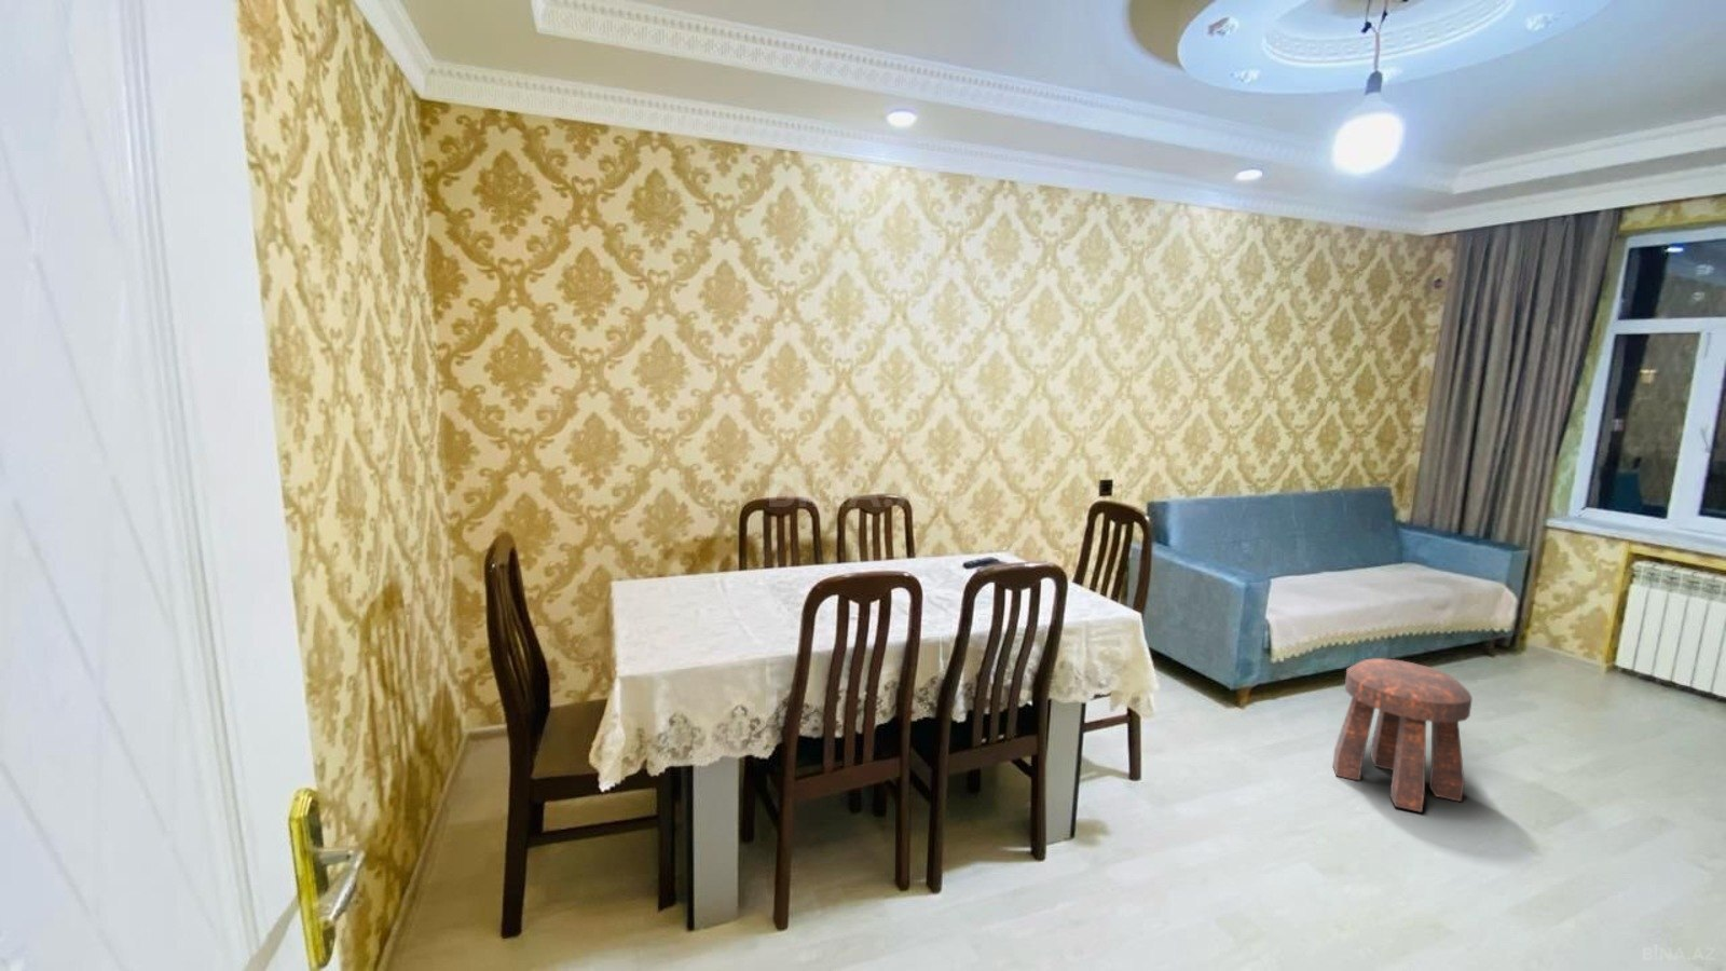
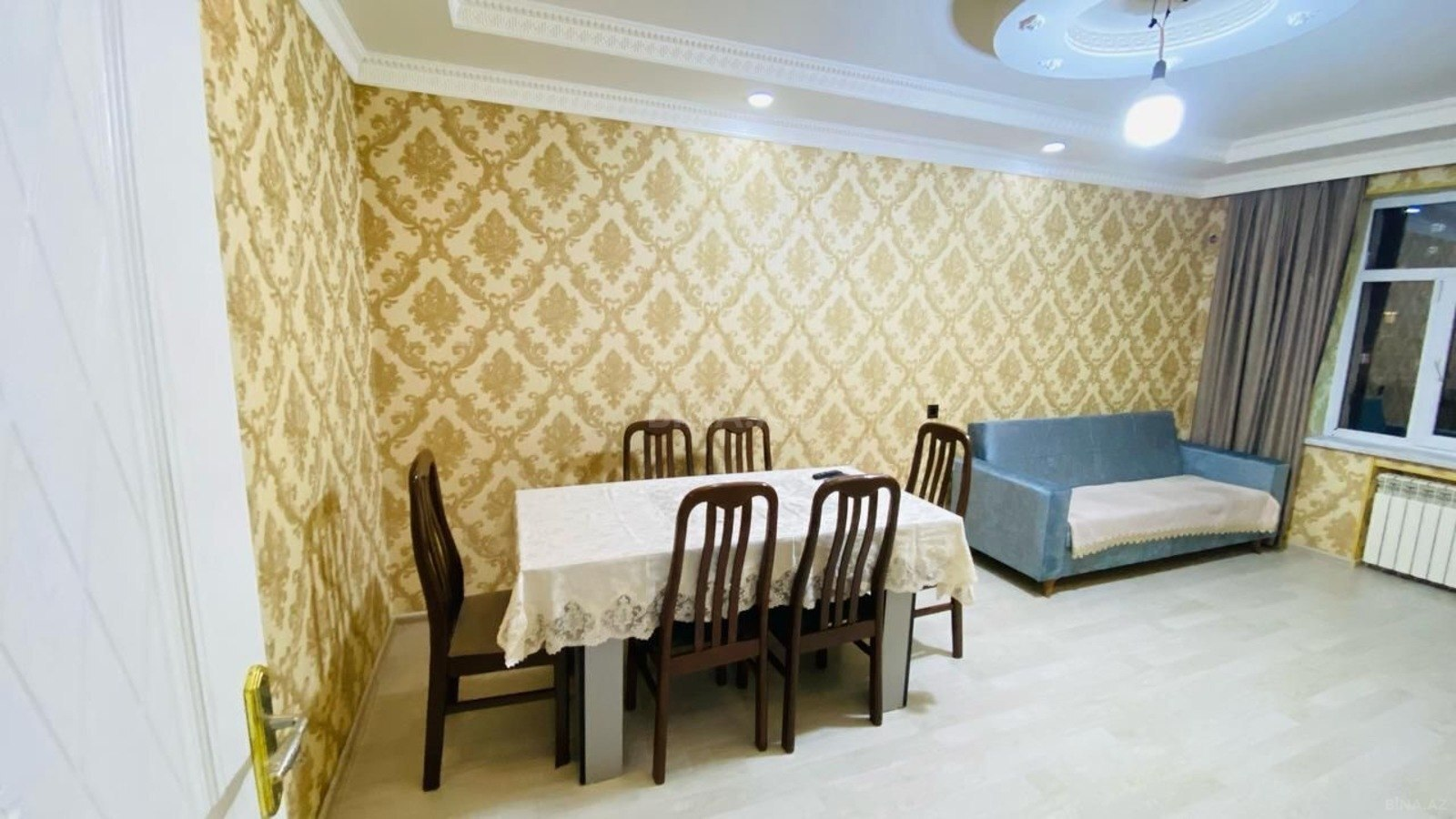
- stool (1400, 727)
